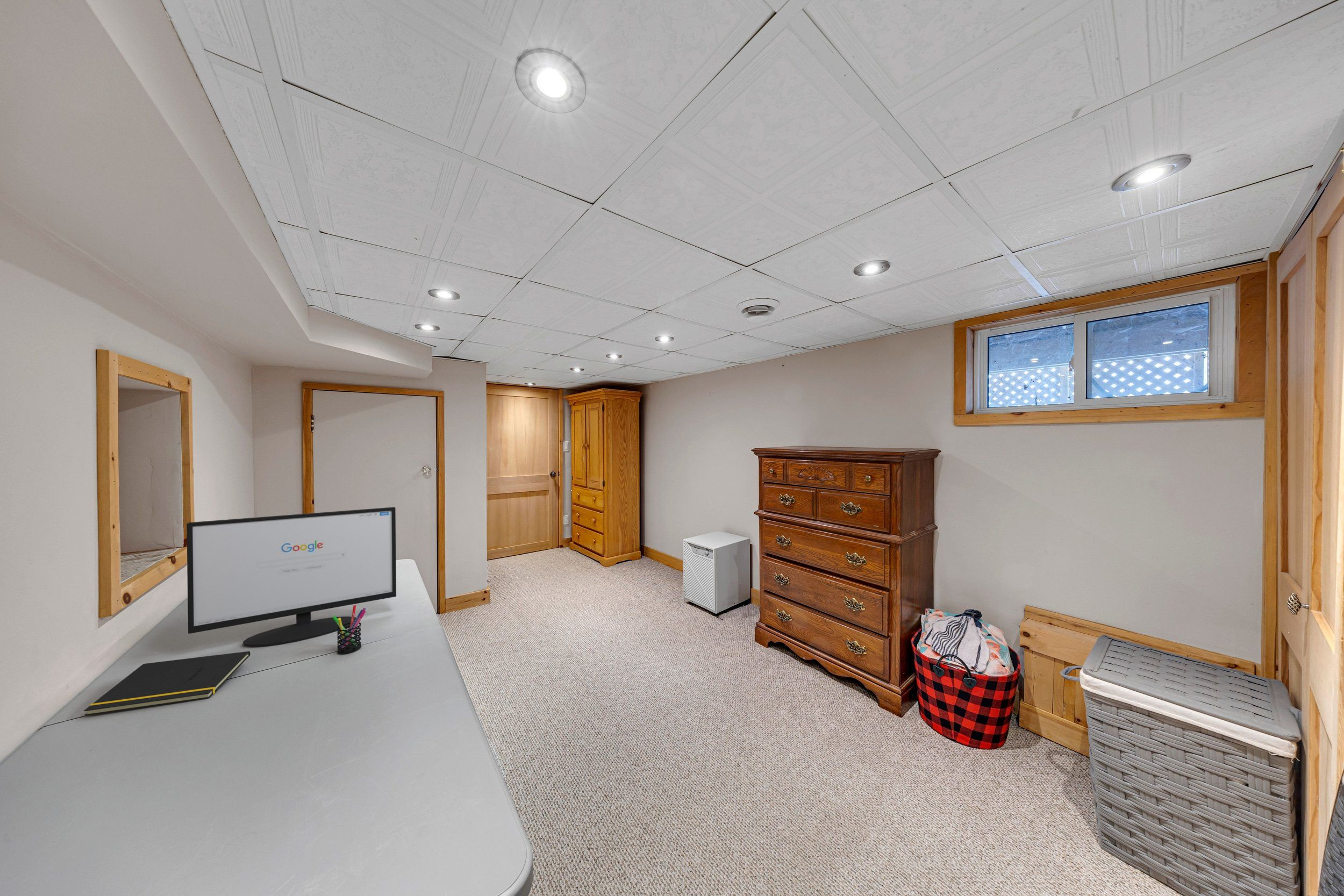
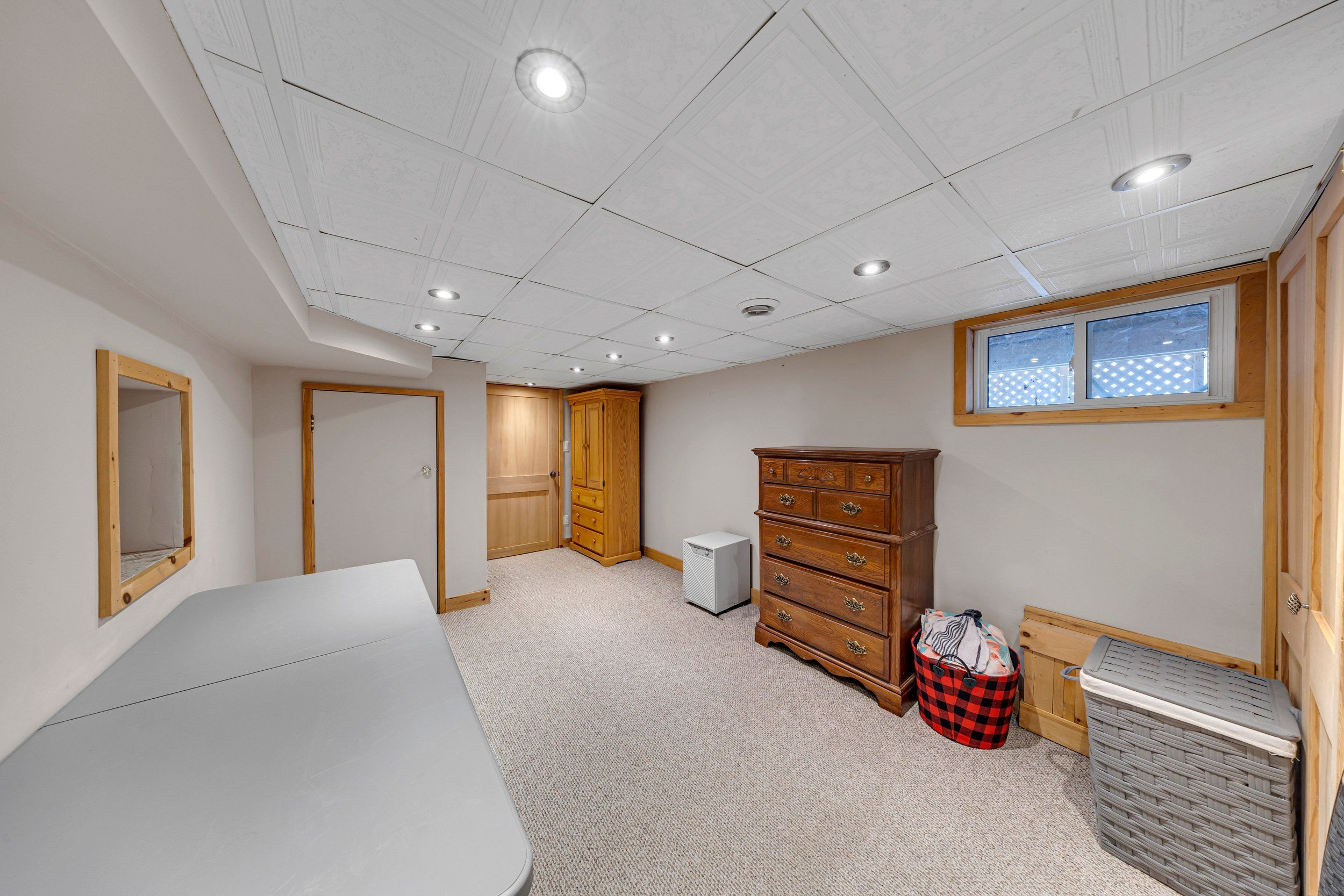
- pen holder (347, 628)
- notepad (175, 680)
- computer monitor (304, 572)
